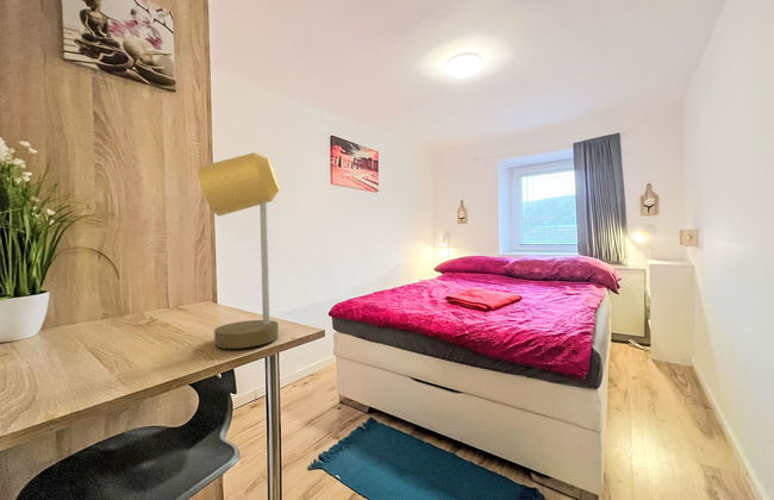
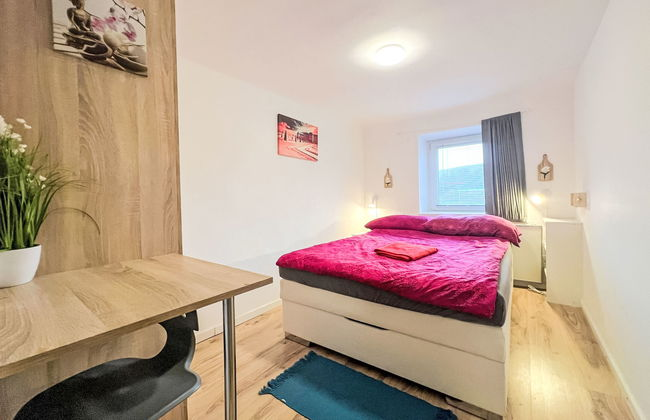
- desk lamp (261, 244)
